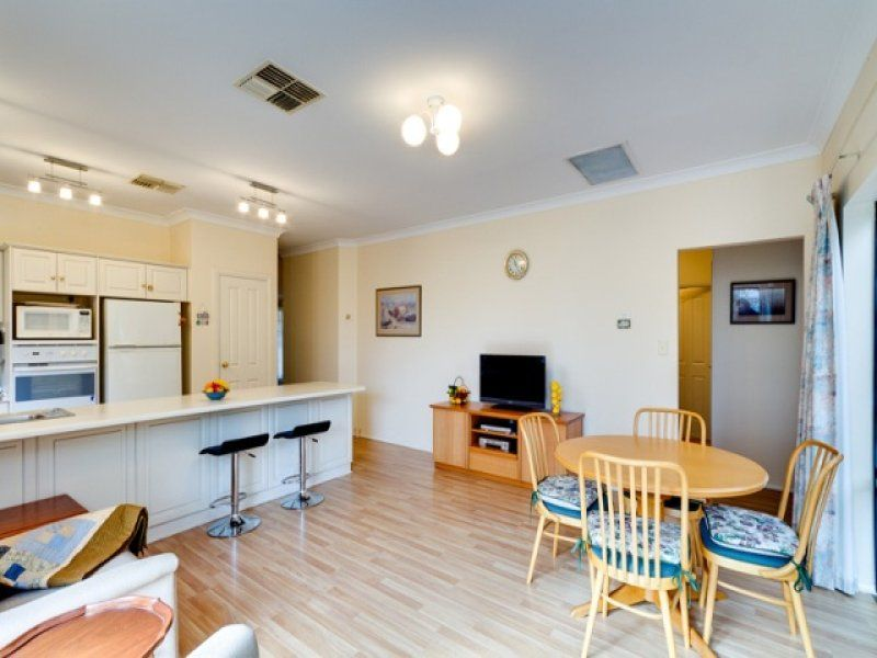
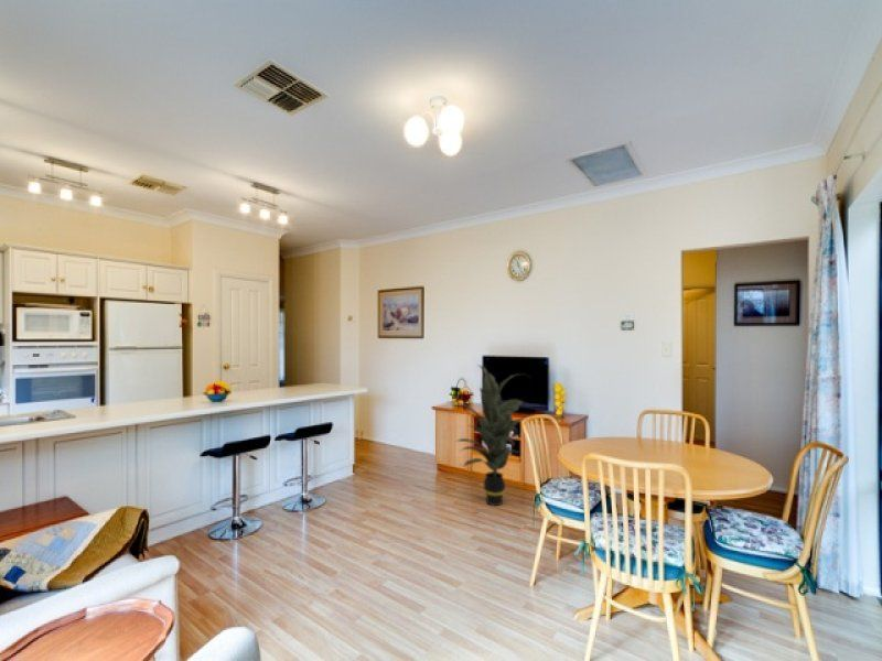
+ indoor plant (491, 432)
